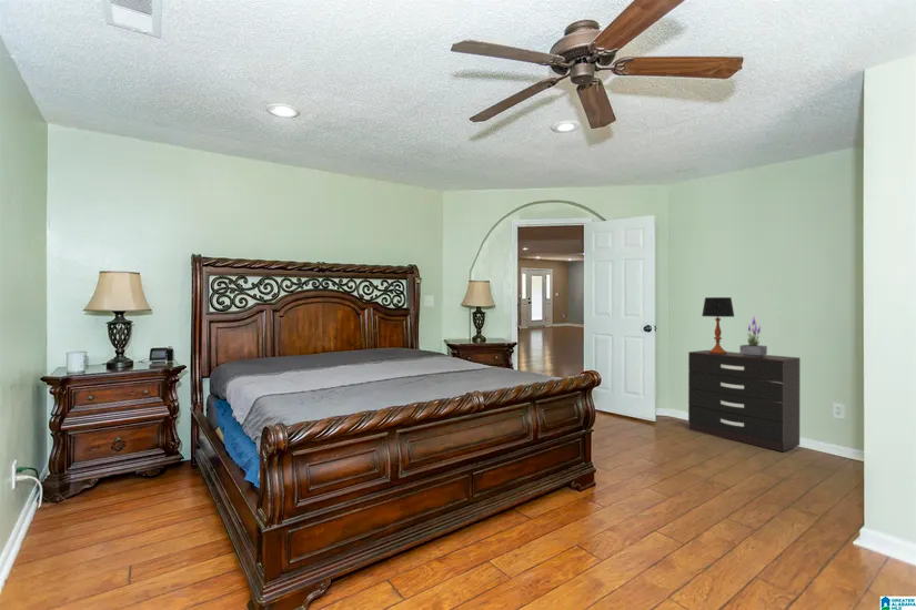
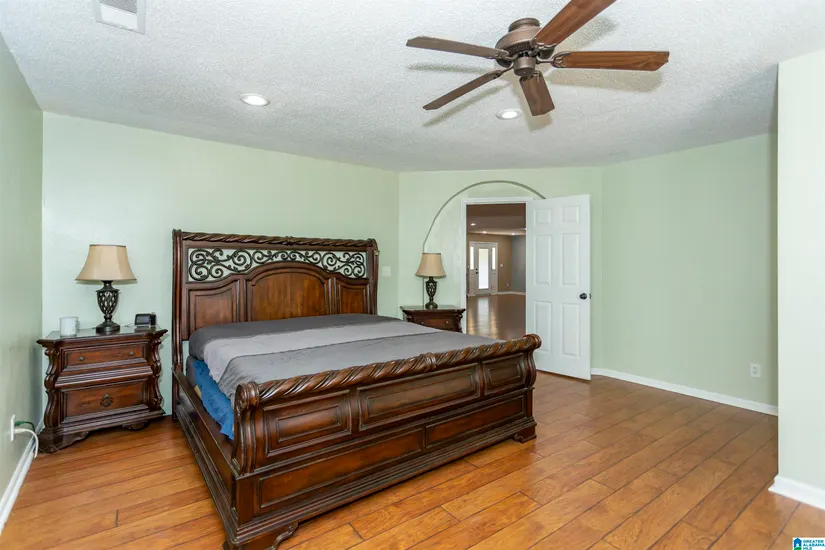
- table lamp (717, 325)
- dresser (739, 396)
- potted plant (753, 335)
